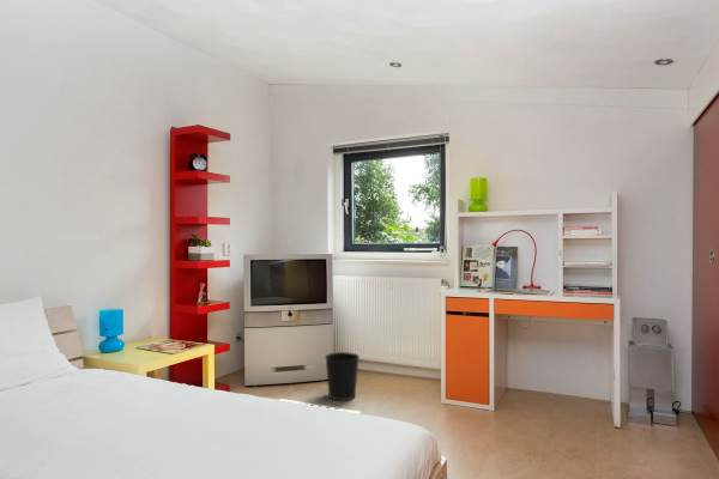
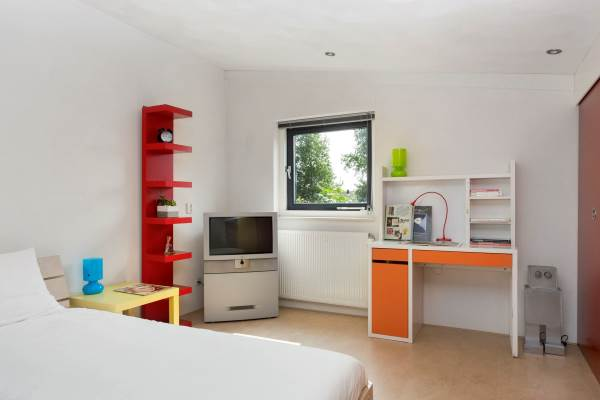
- wastebasket (342, 376)
